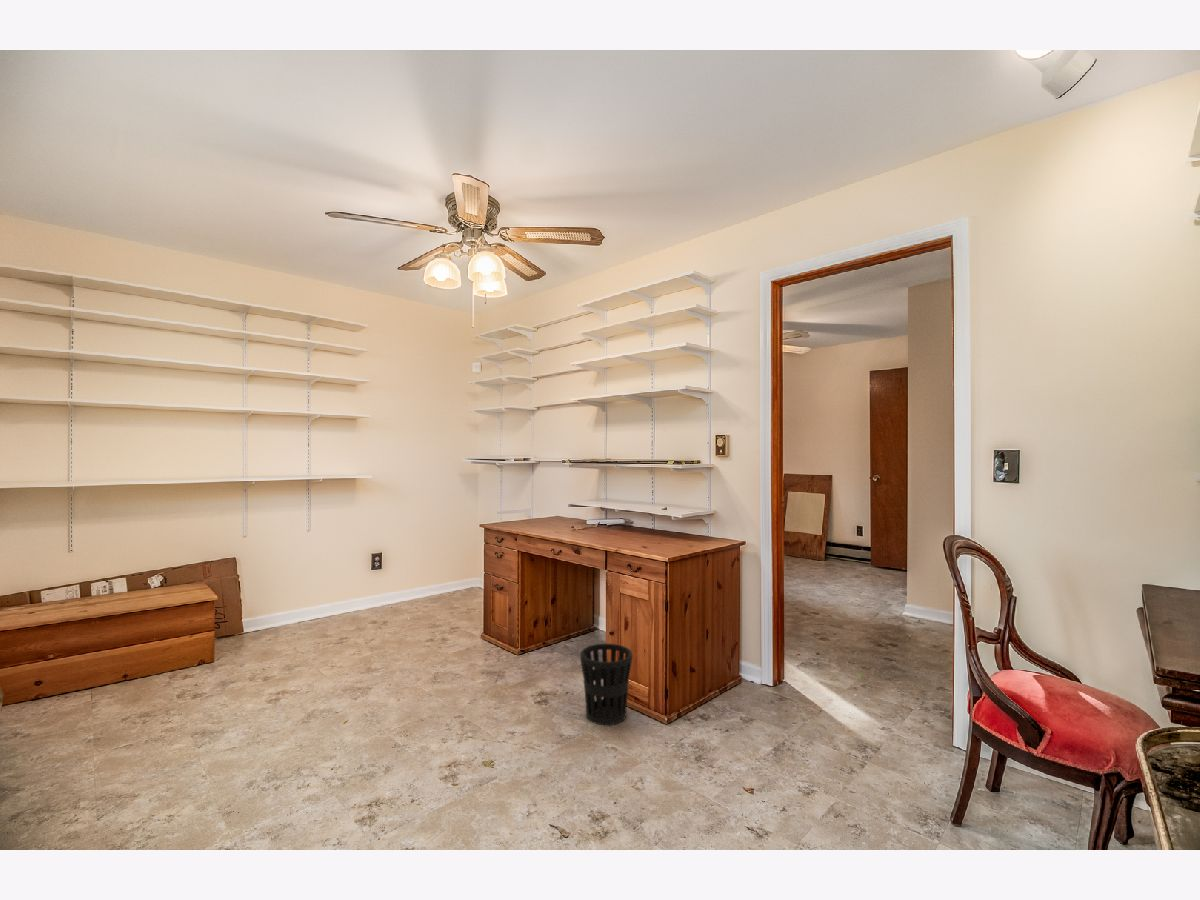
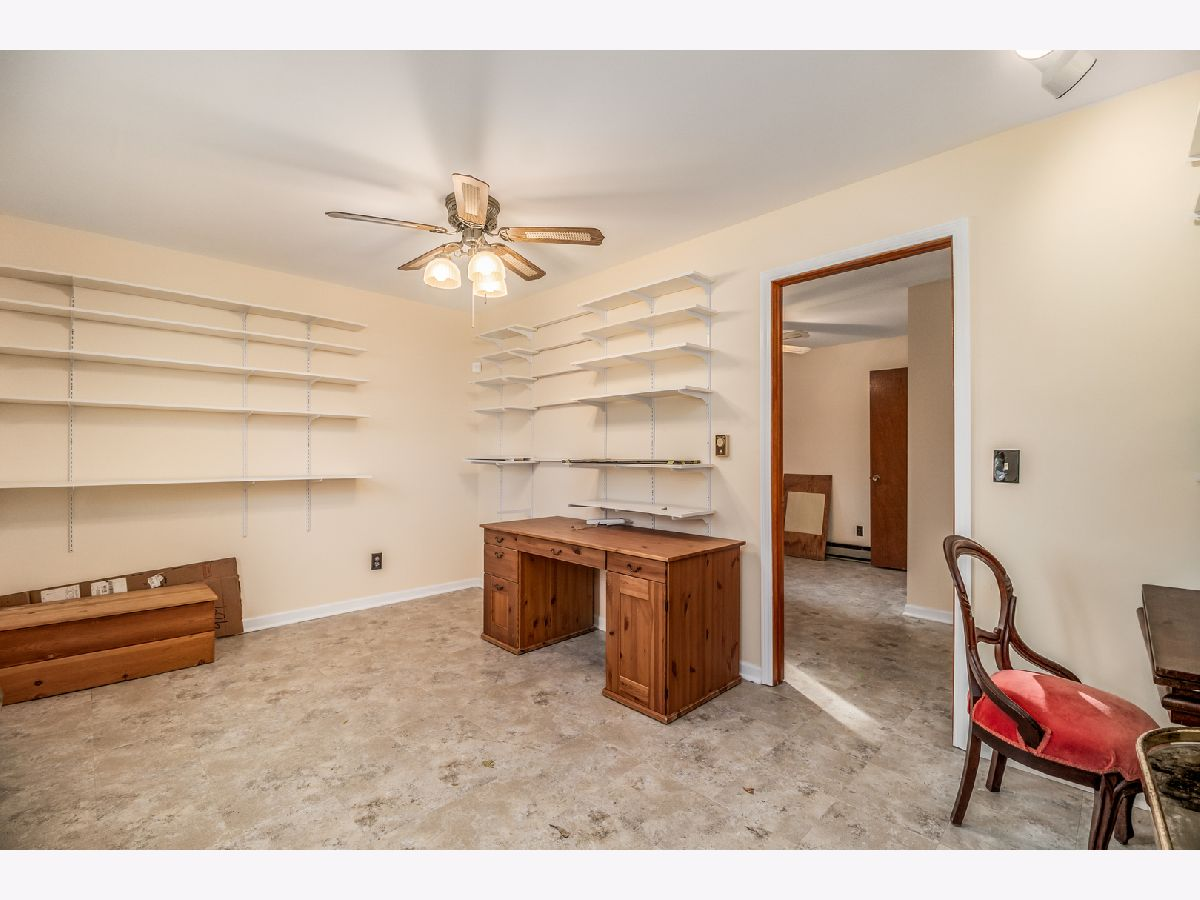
- wastebasket (606, 683)
